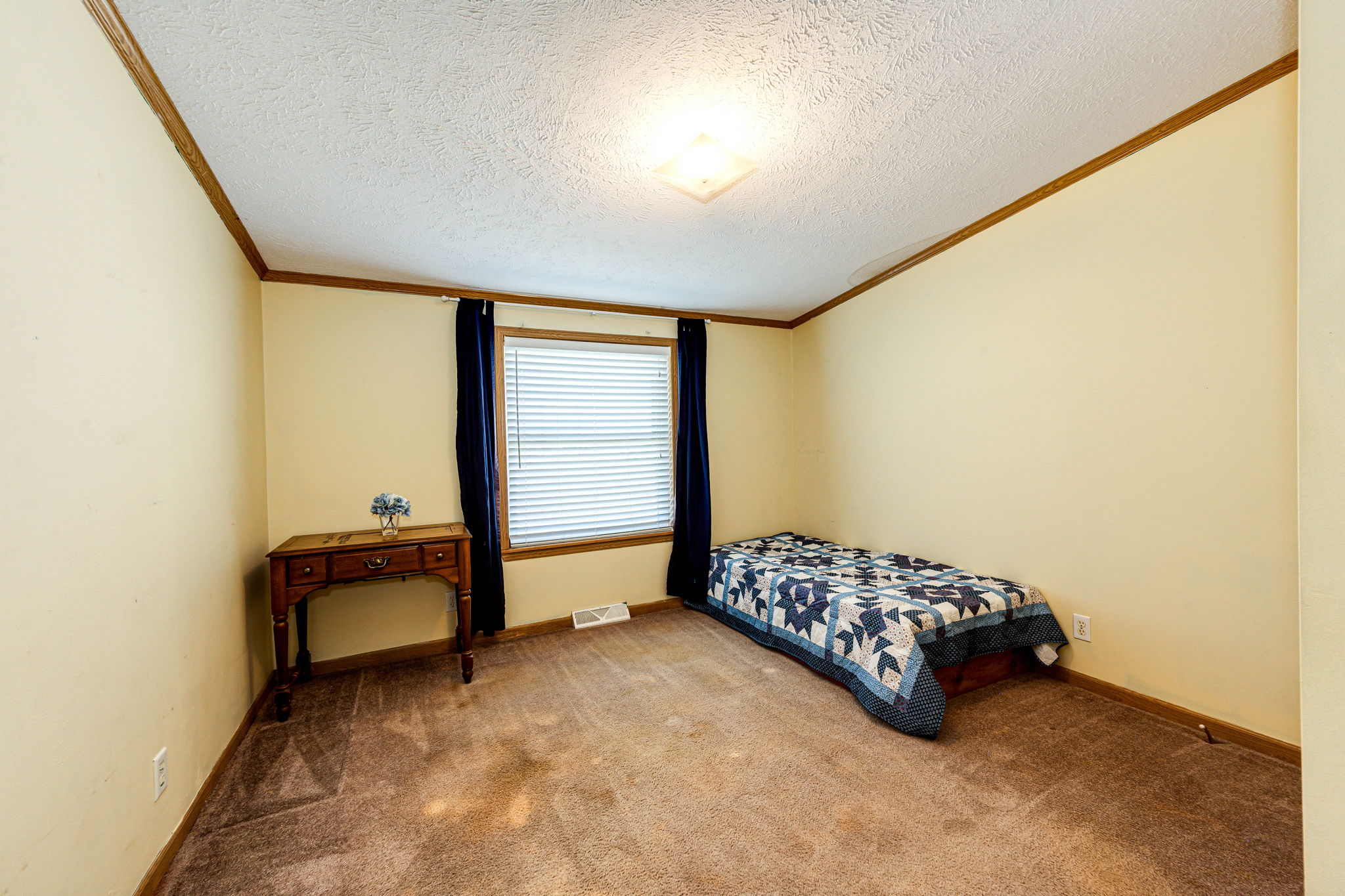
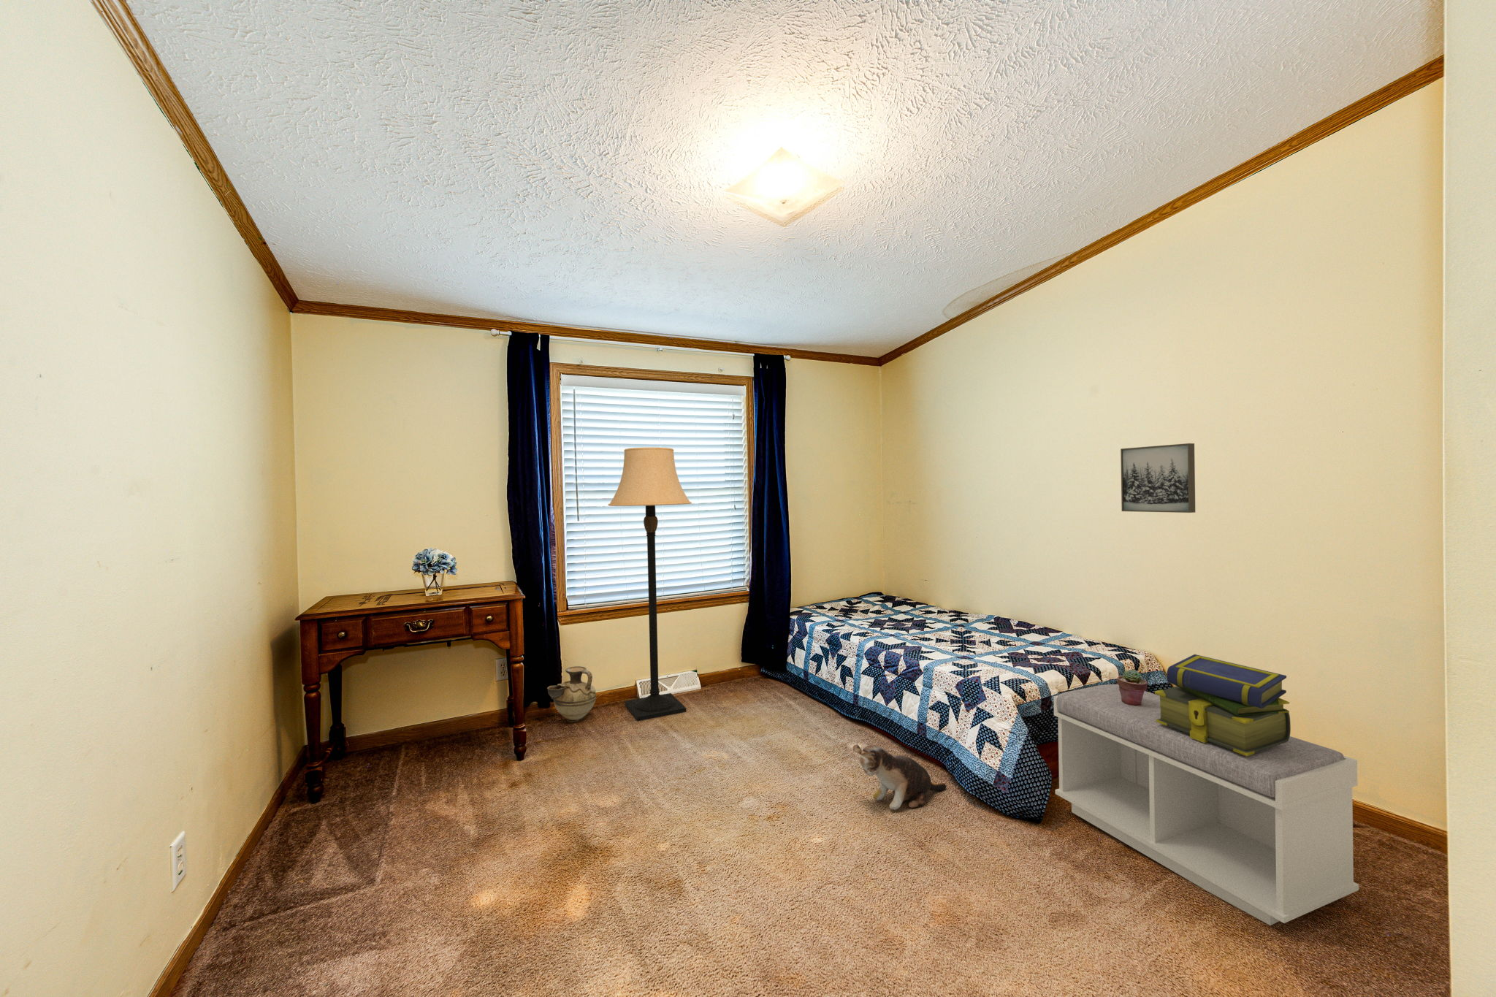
+ wall art (1156, 478)
+ plush toy (903, 770)
+ lamp (652, 579)
+ bench (1183, 783)
+ stack of books (1225, 701)
+ potted succulent (1131, 685)
+ ceramic jug (572, 694)
